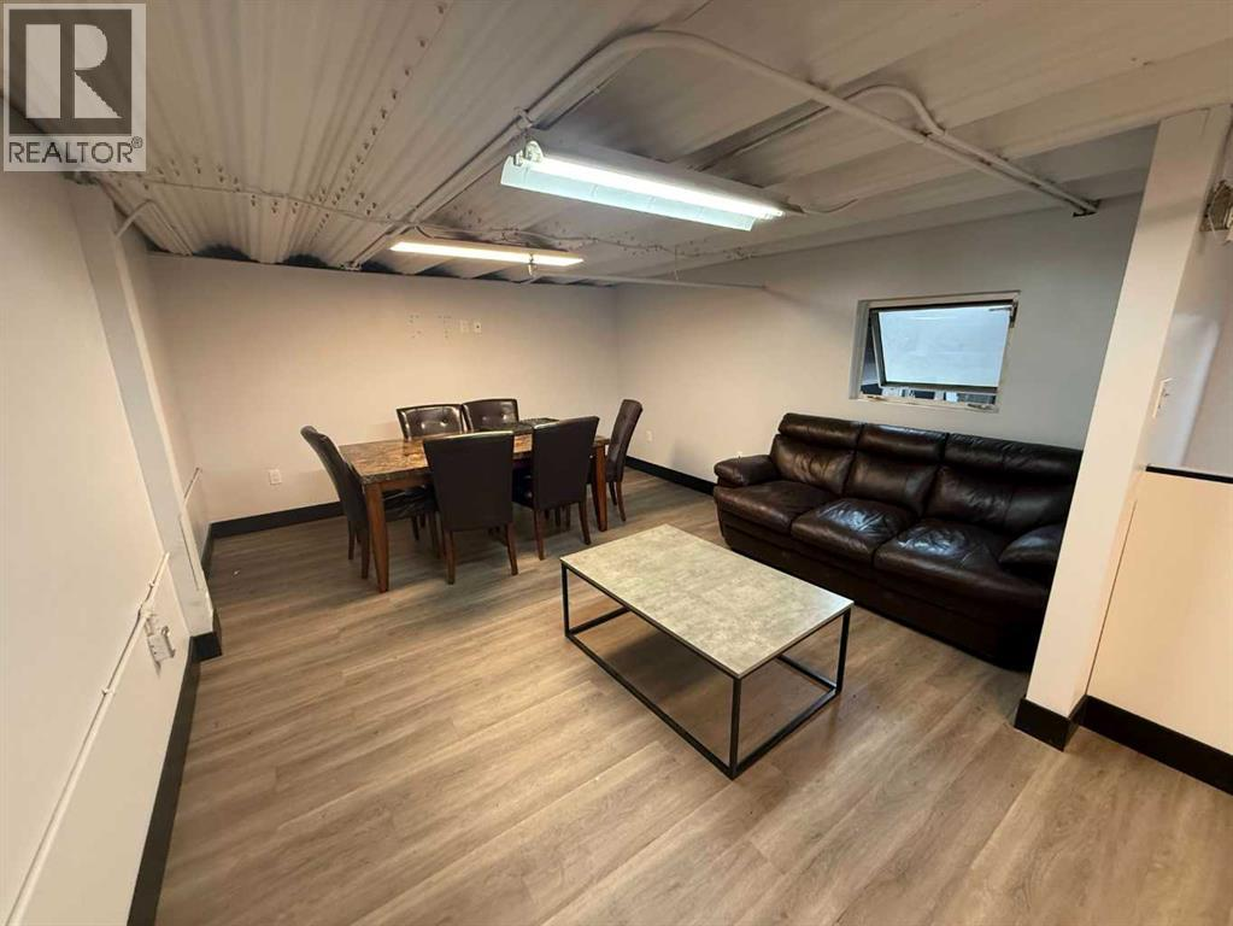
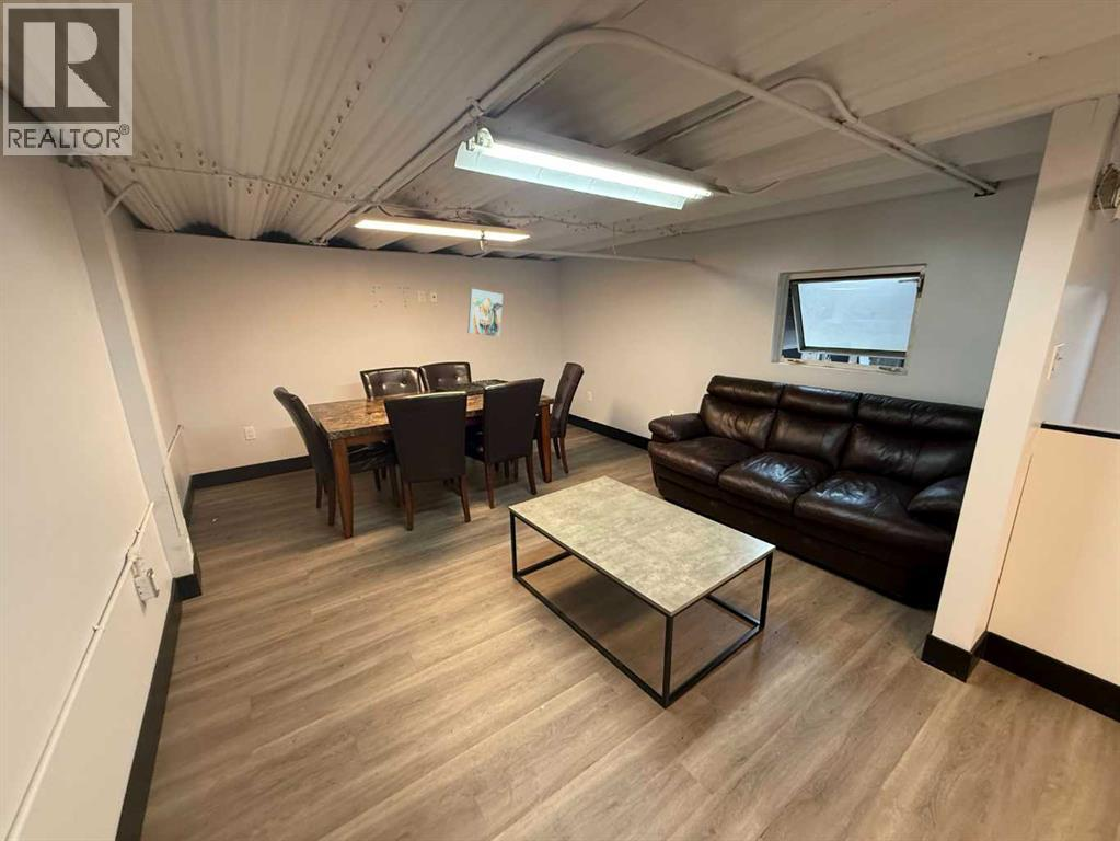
+ wall art (485, 313)
